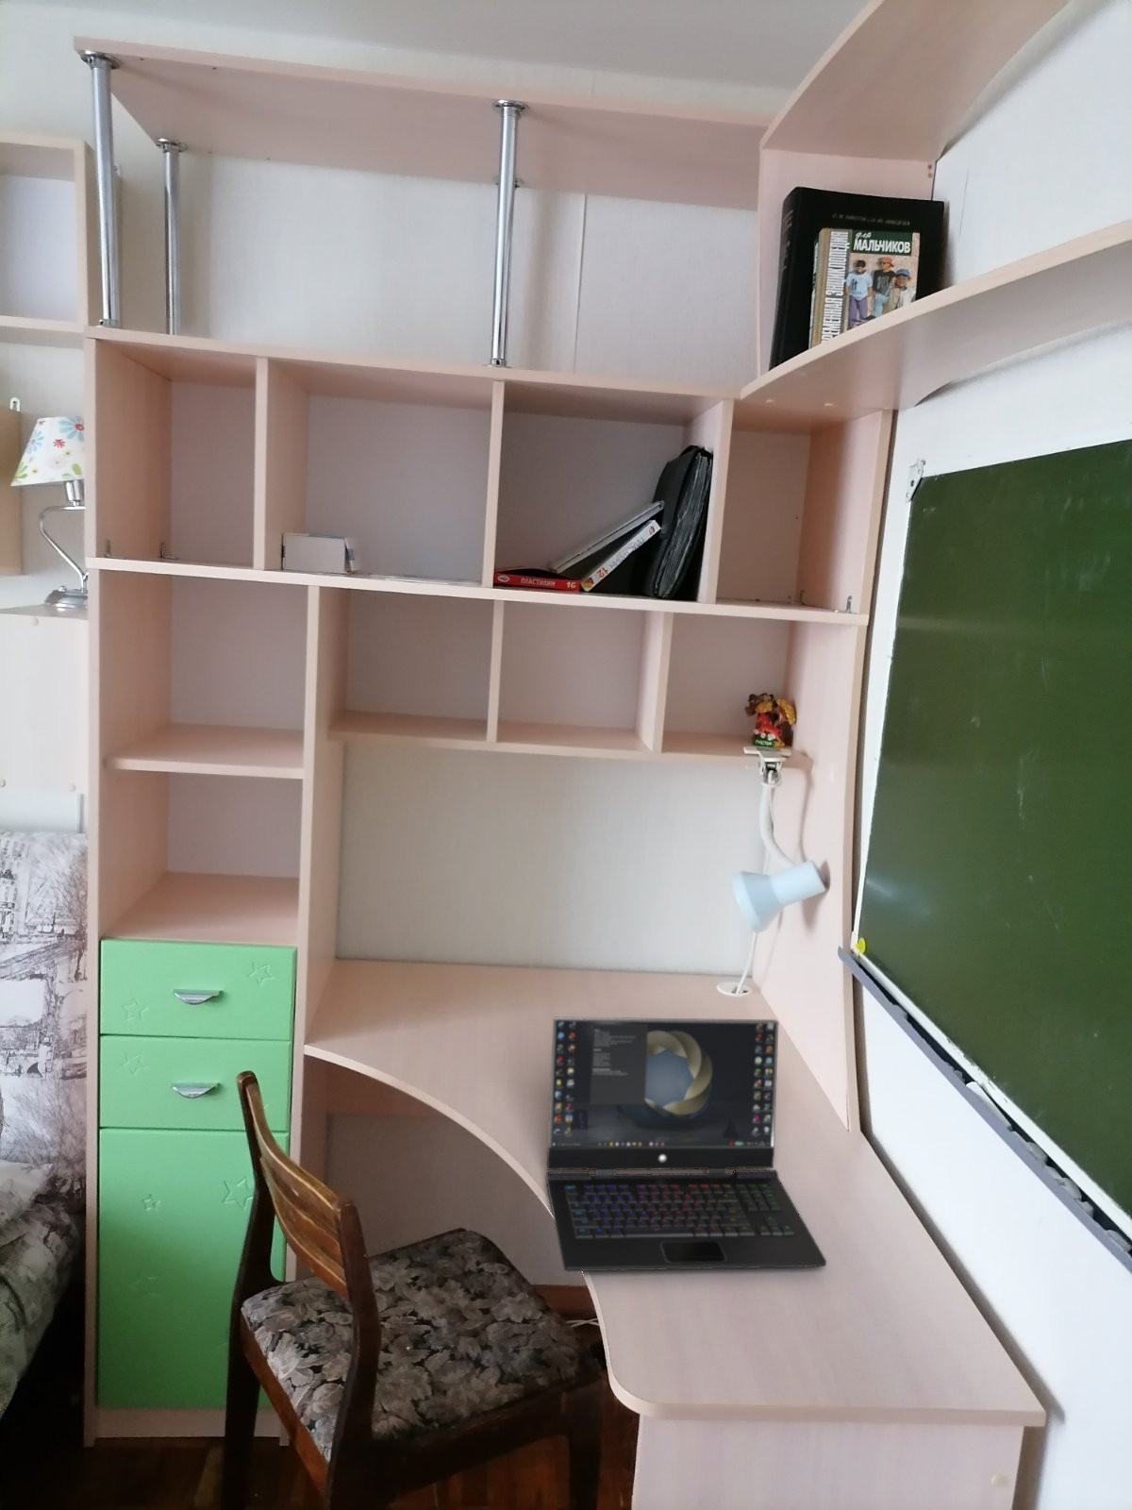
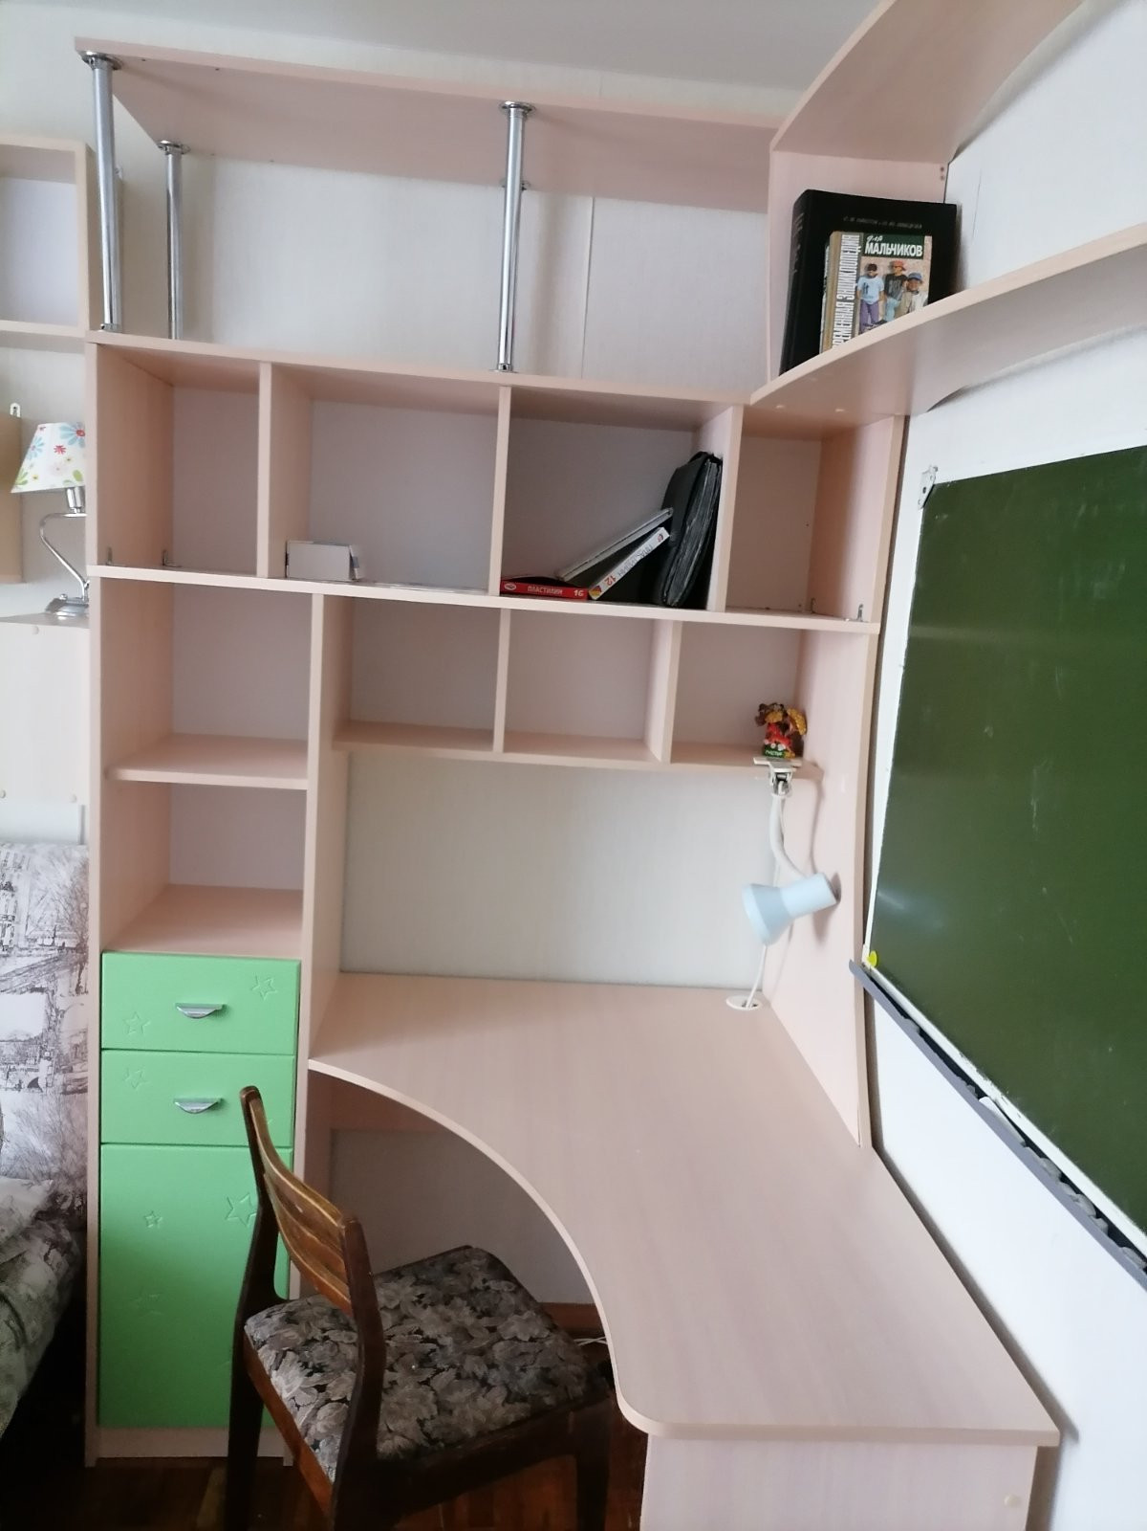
- laptop (680, 1137)
